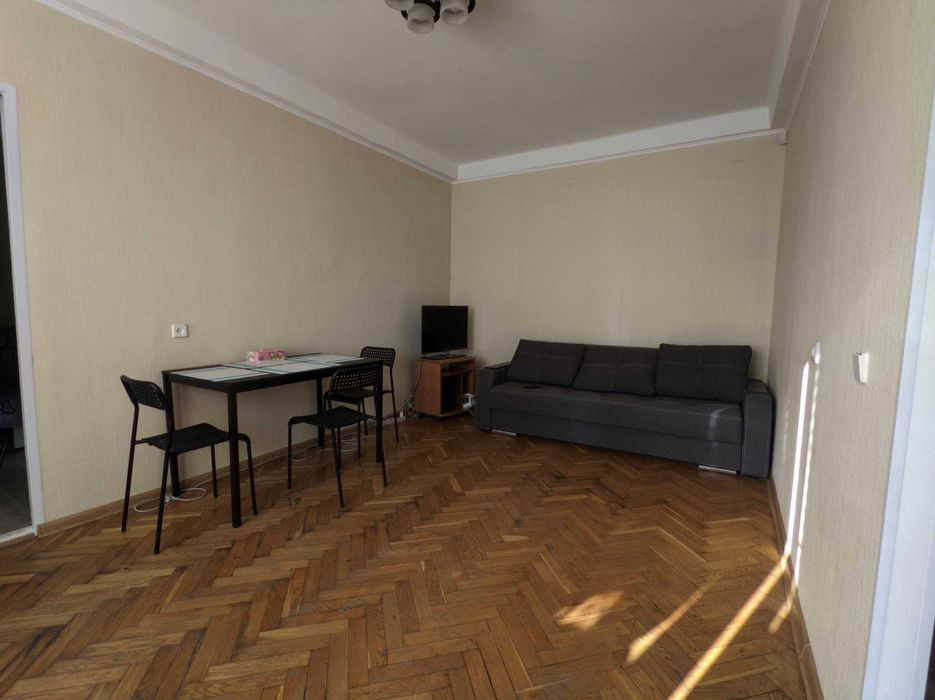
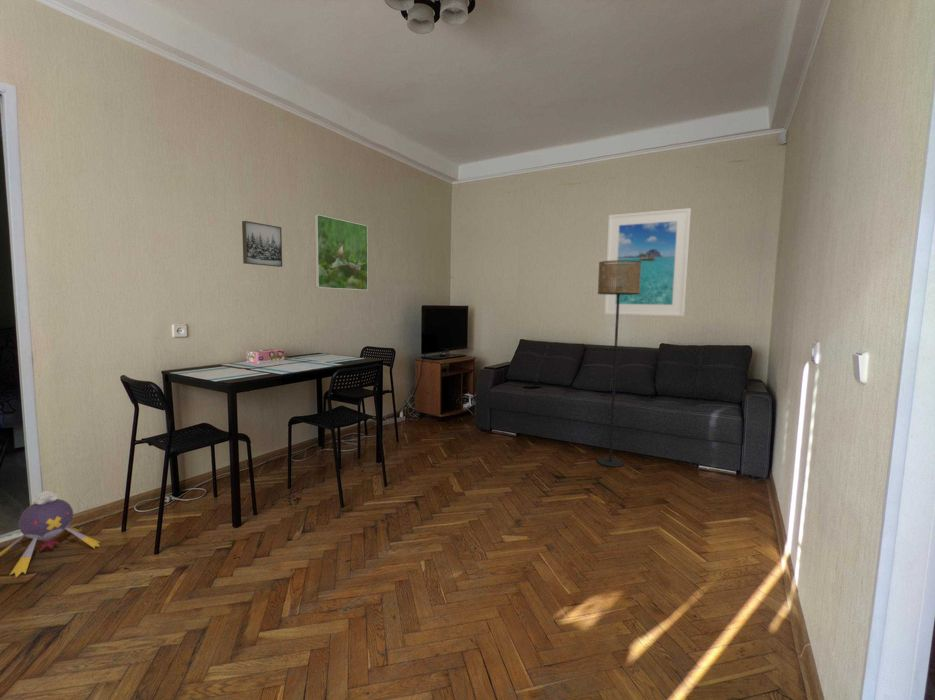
+ floor lamp (615, 364)
+ plush toy (46, 522)
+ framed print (342, 255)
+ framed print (645, 264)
+ wall art (262, 244)
